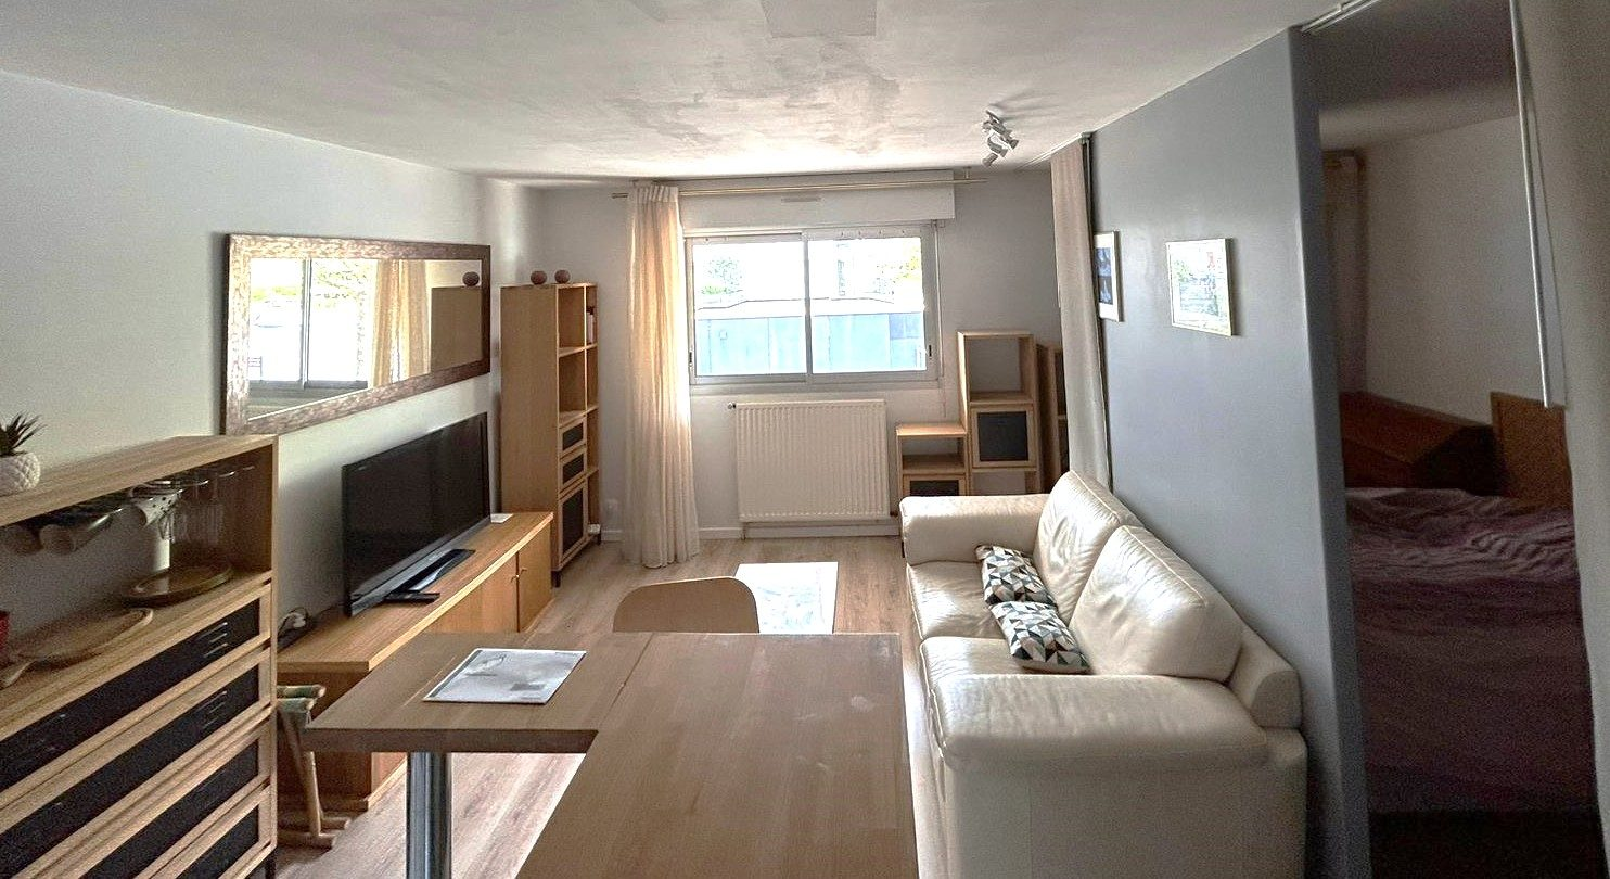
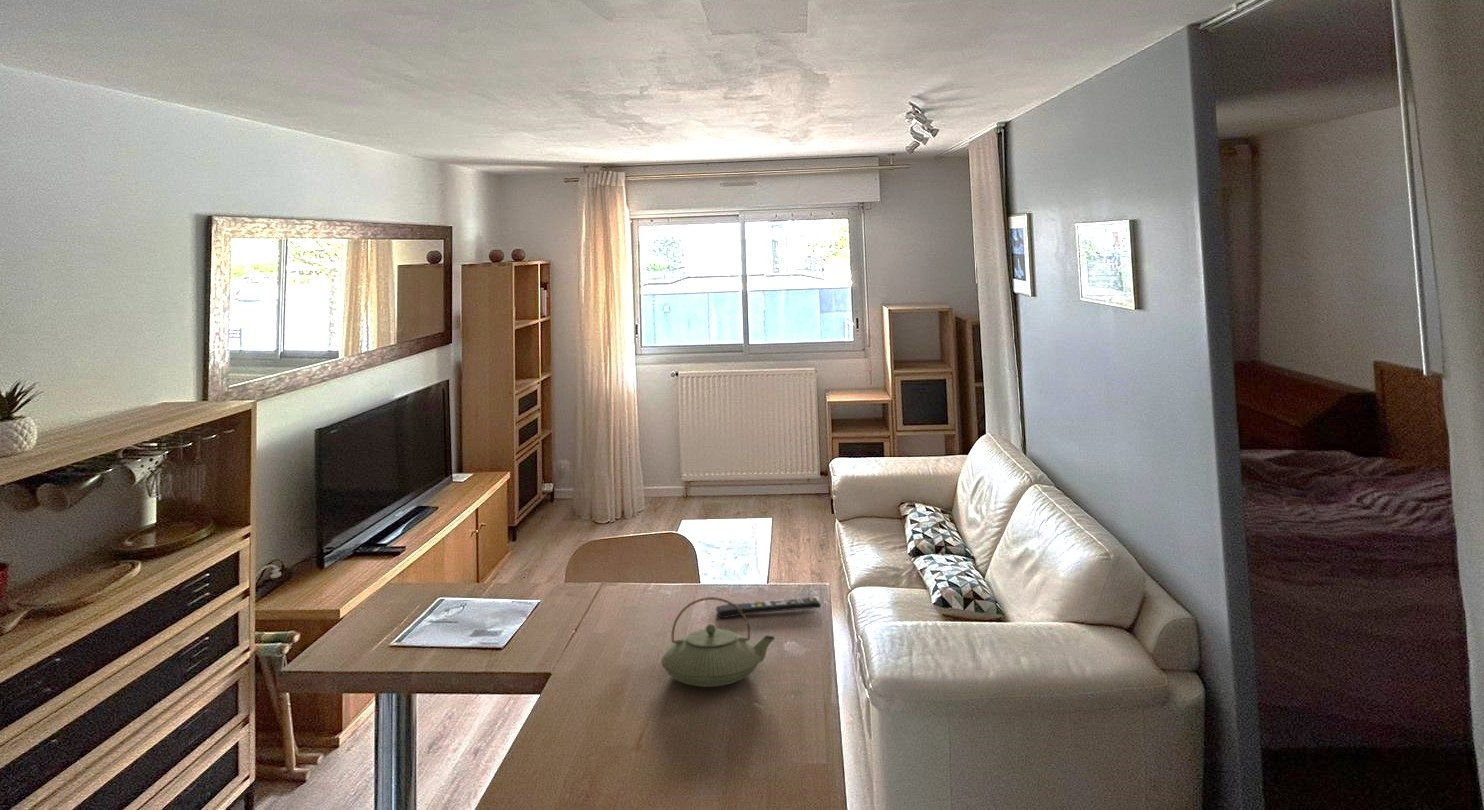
+ teapot (717, 636)
+ remote control (768, 607)
